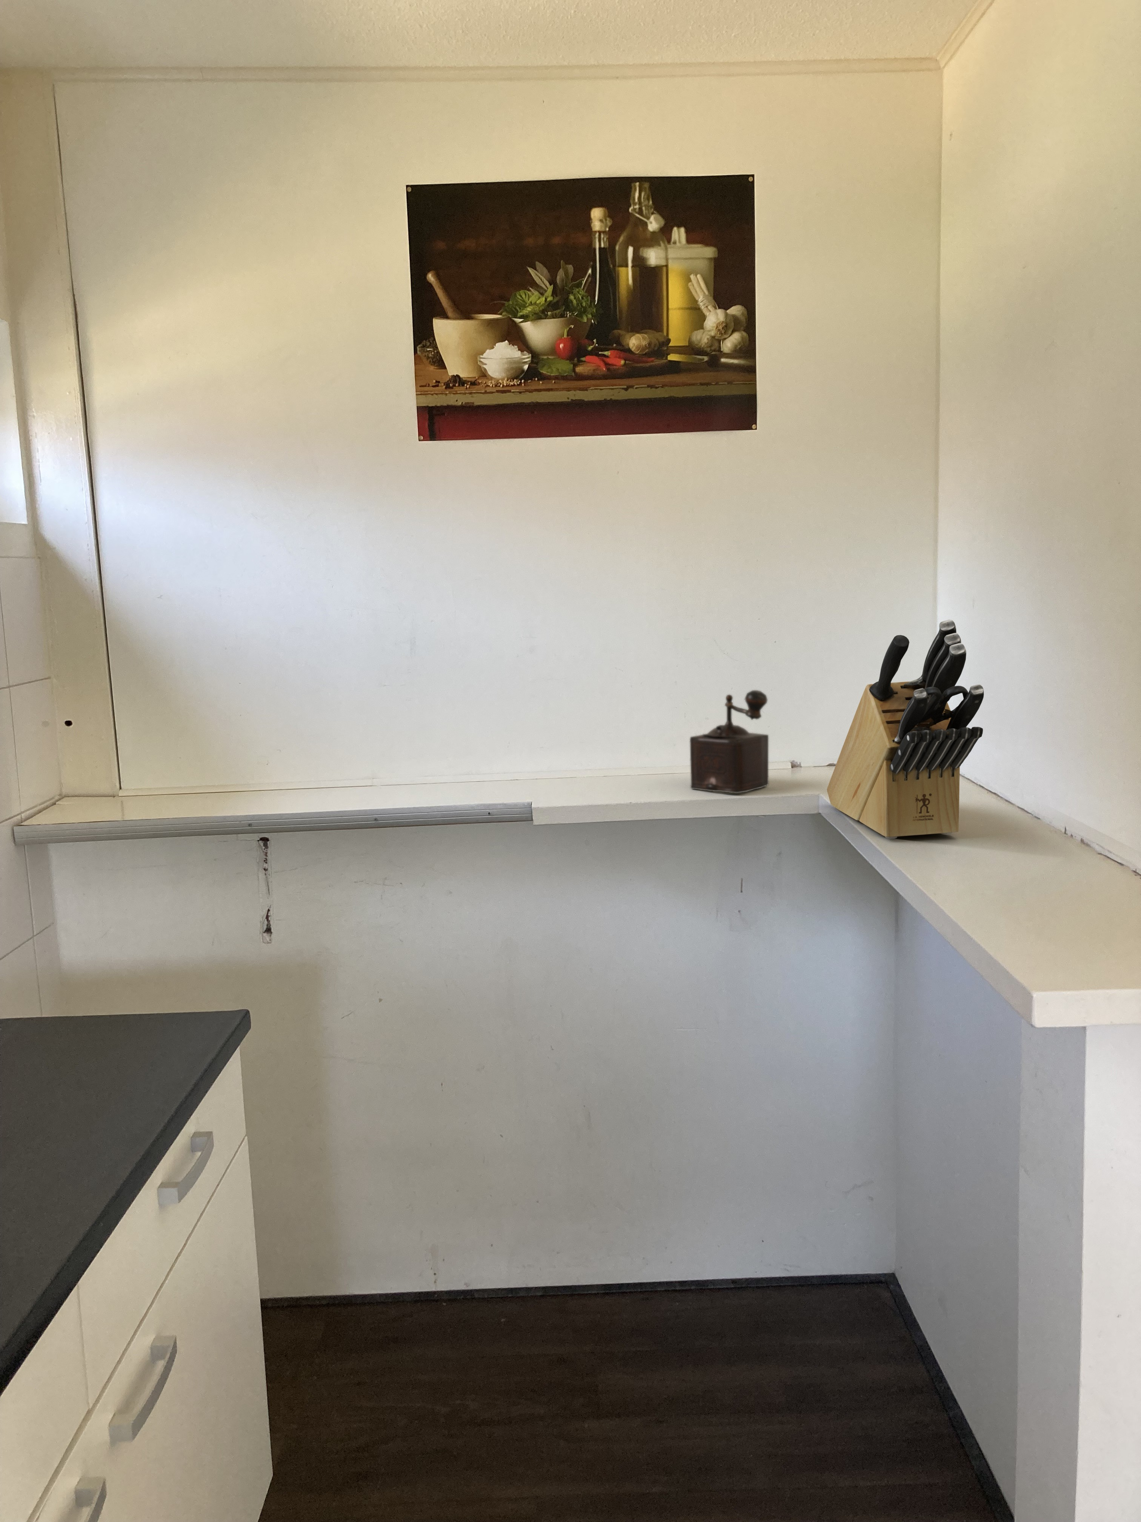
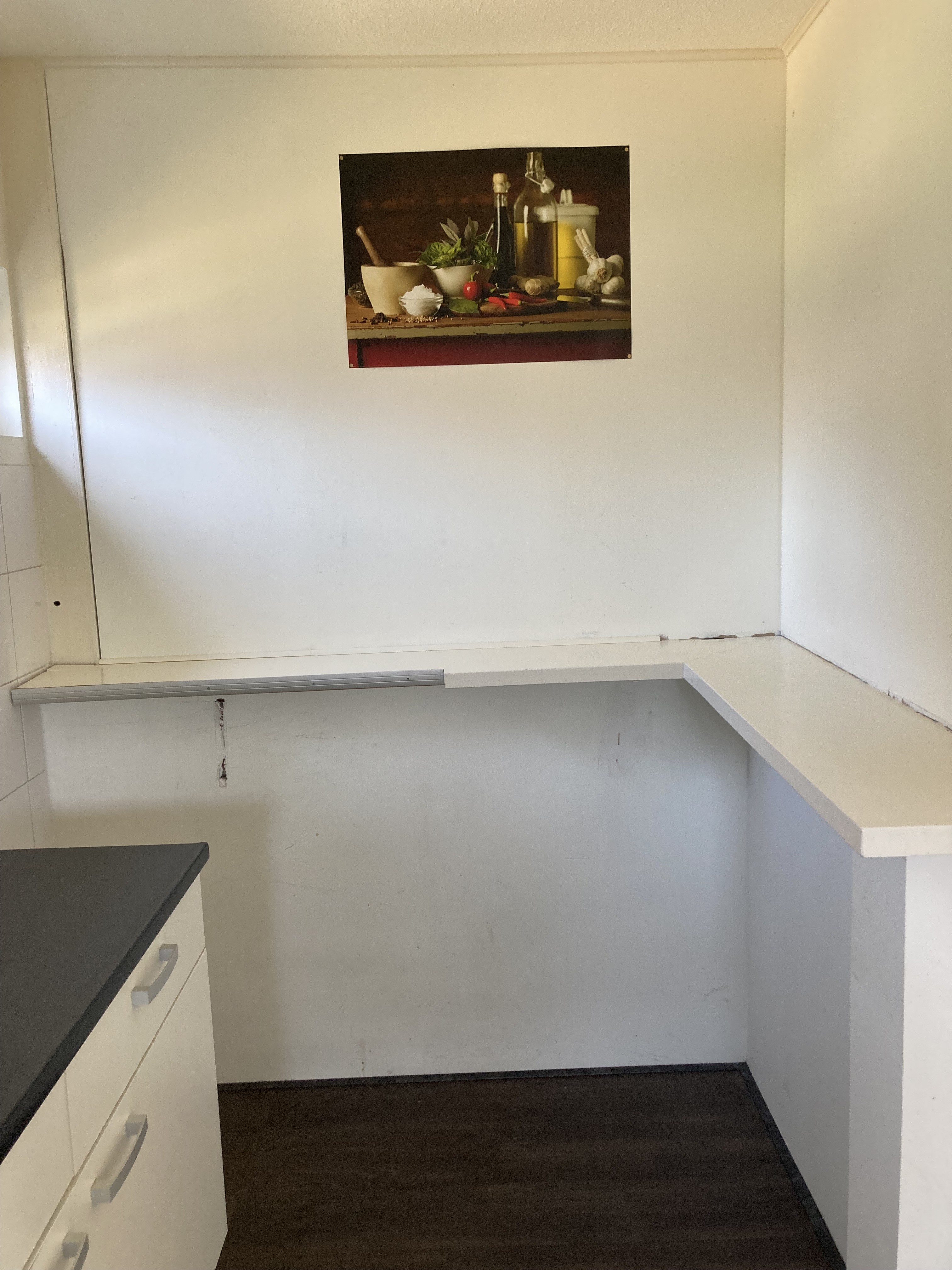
- pepper mill (739, 738)
- knife block (900, 724)
